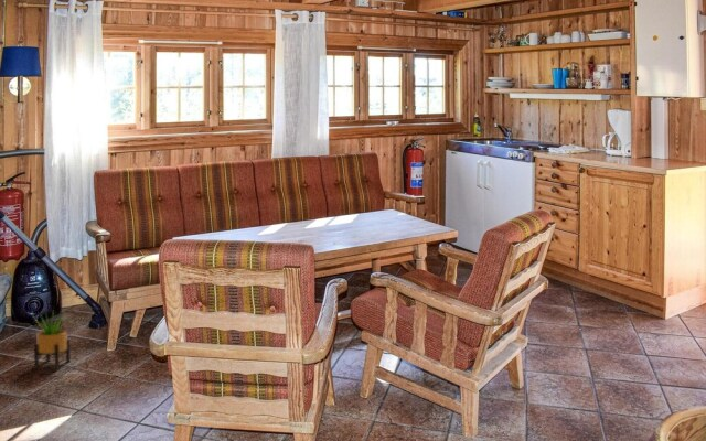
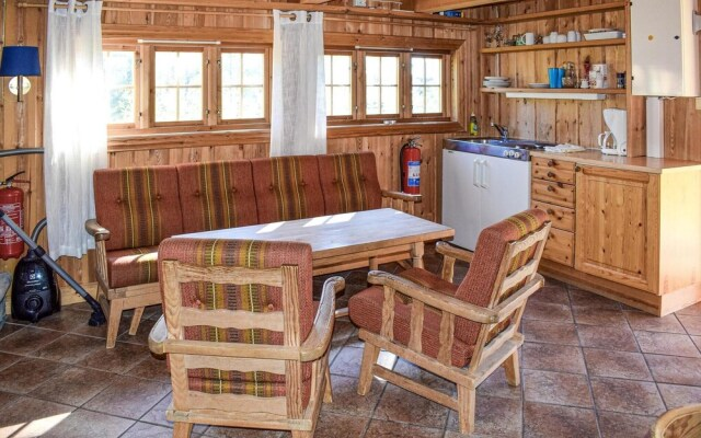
- potted plant (51, 337)
